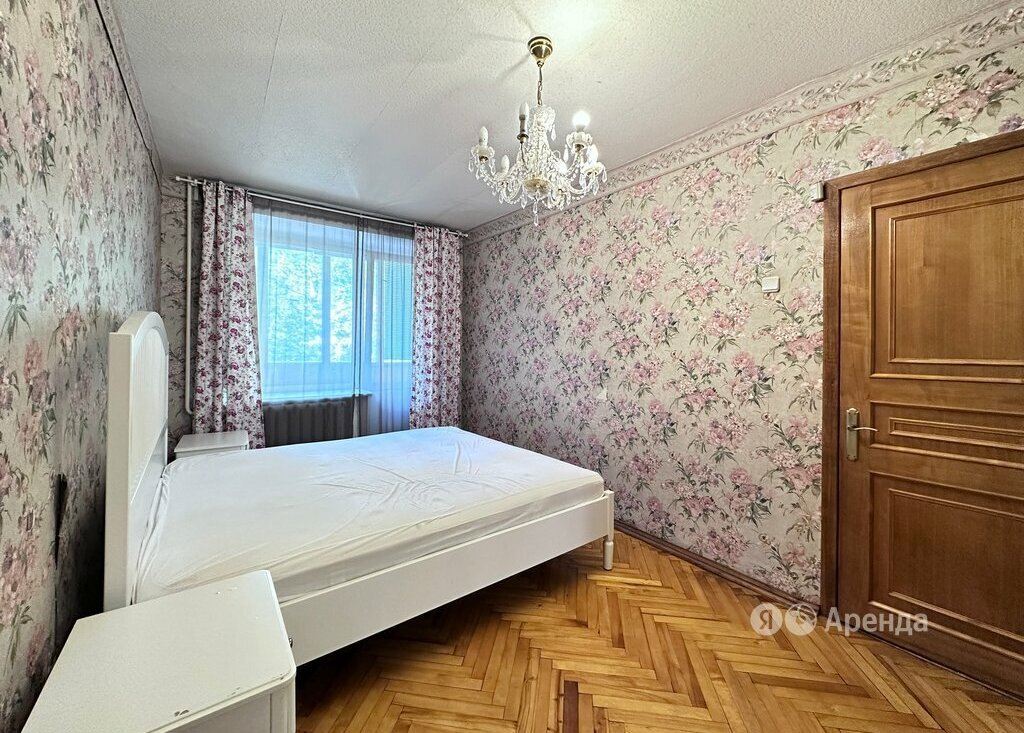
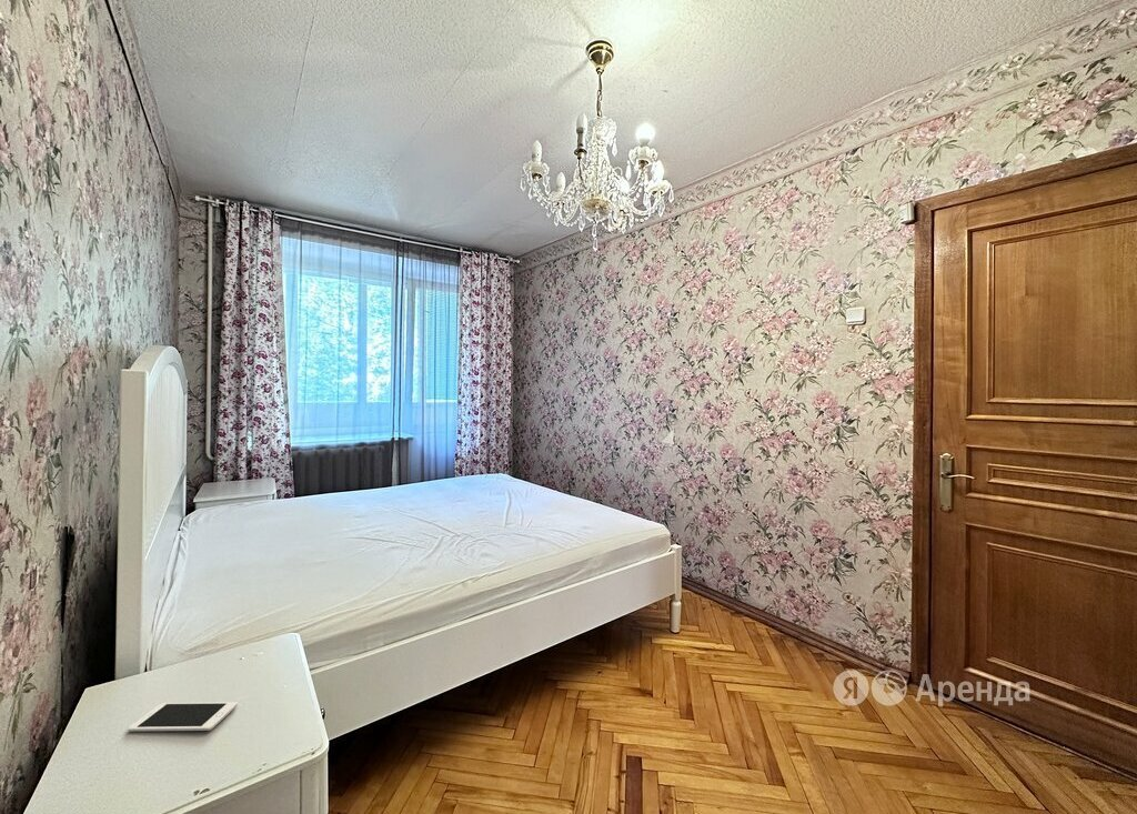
+ cell phone (184, 716)
